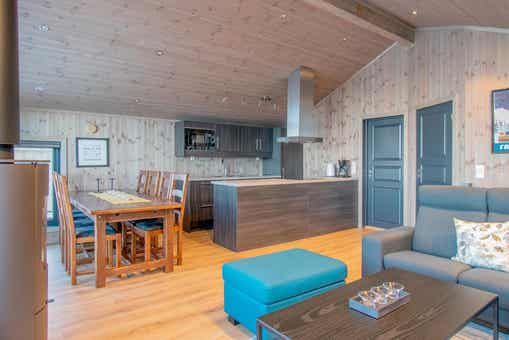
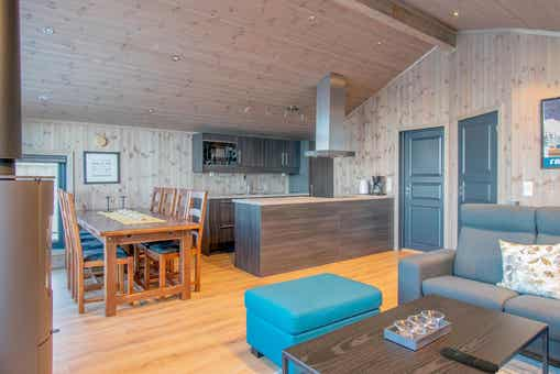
+ remote control (468, 359)
